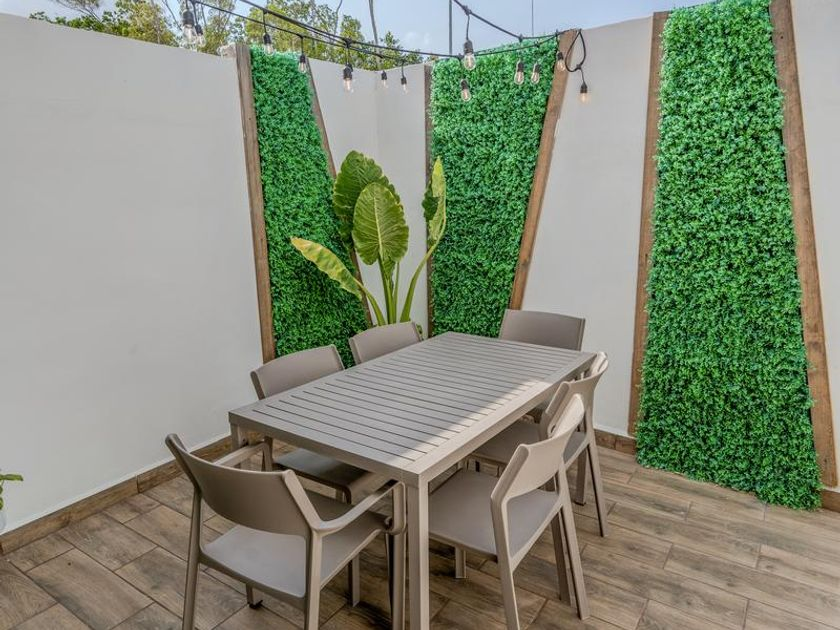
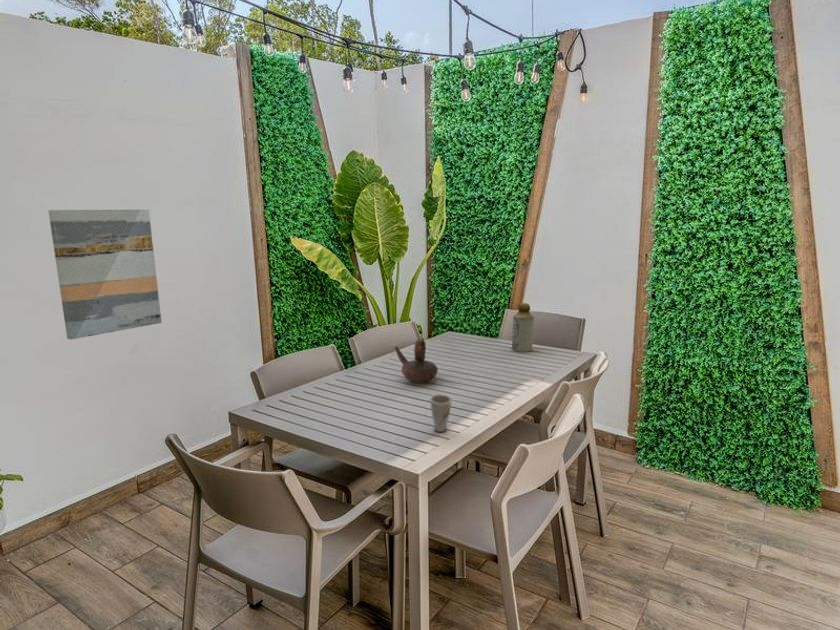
+ teapot (414, 358)
+ bottle (522, 326)
+ cup (441, 414)
+ wall art (109, 271)
